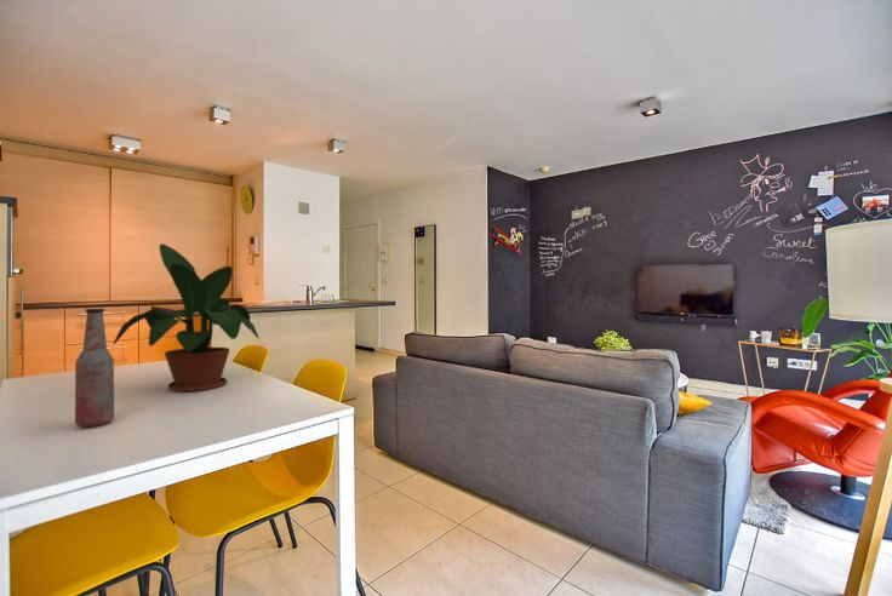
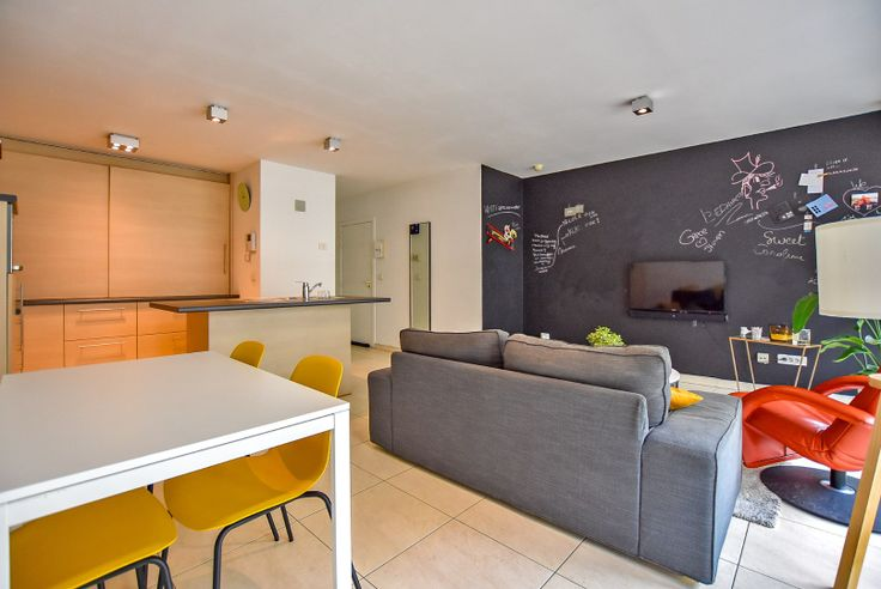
- bottle (95, 366)
- potted plant (200, 314)
